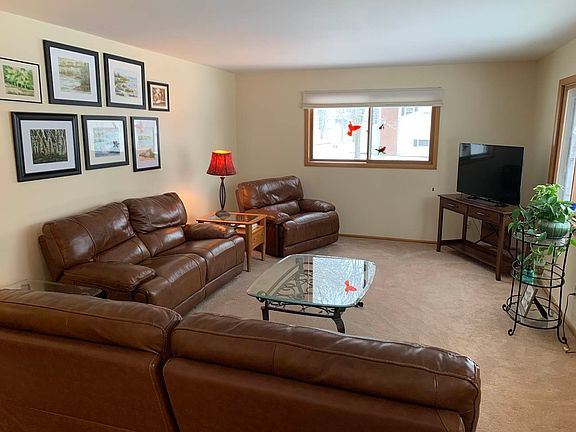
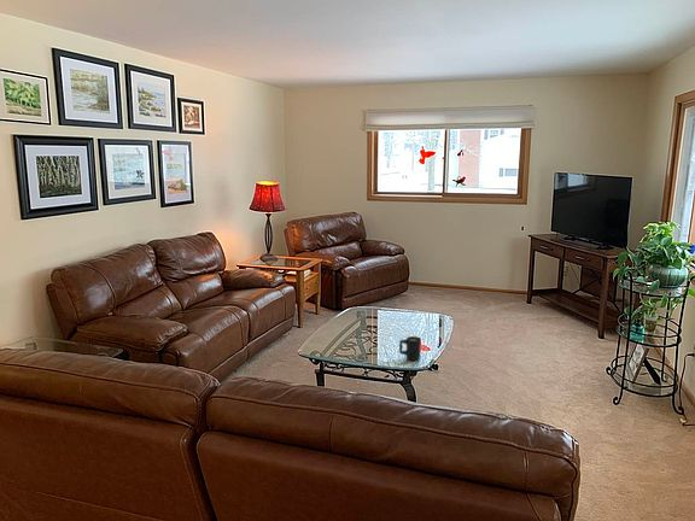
+ mug (409, 347)
